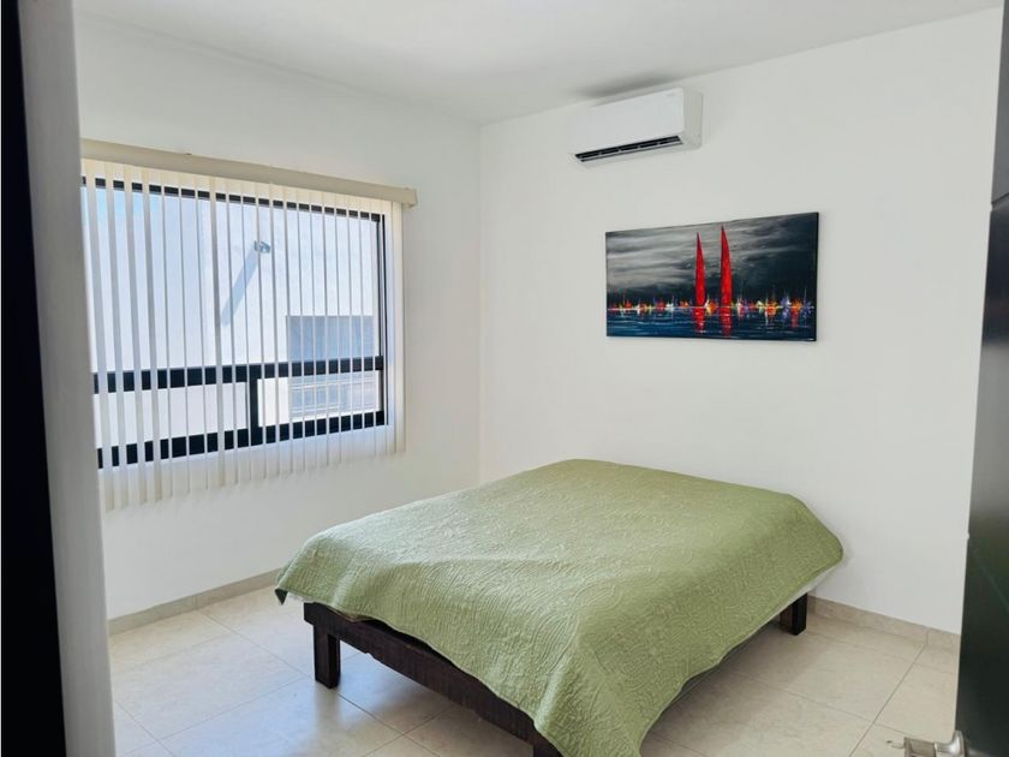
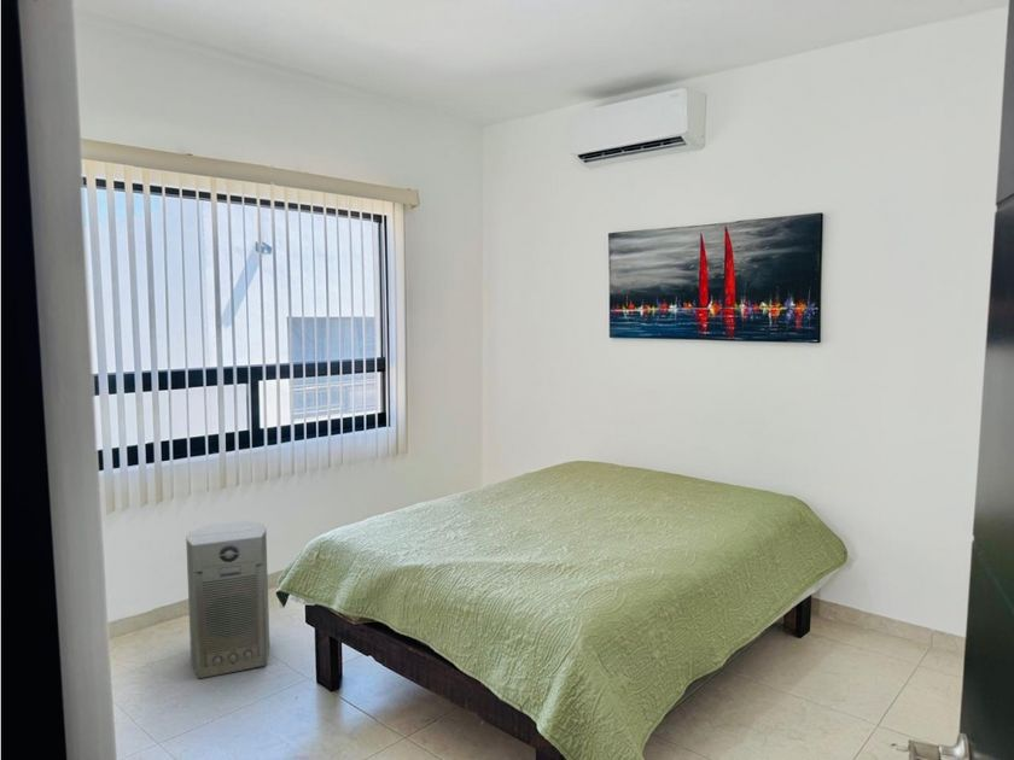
+ fan (228, 592)
